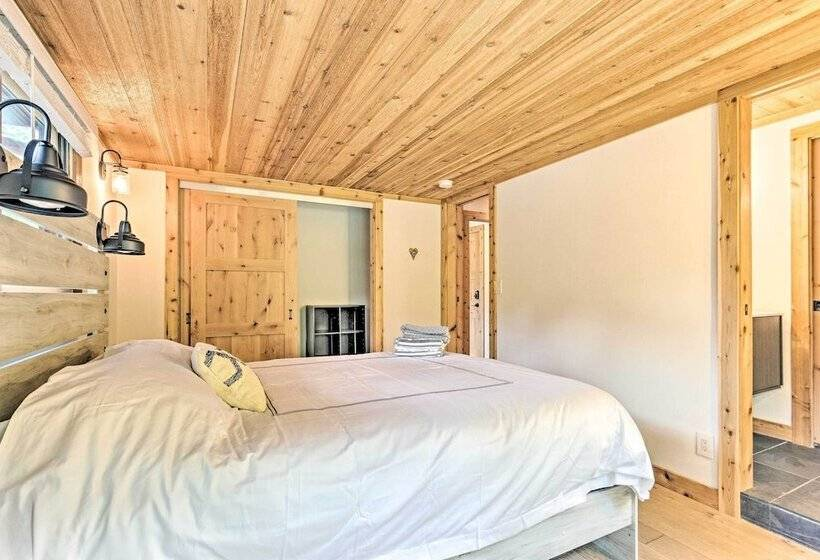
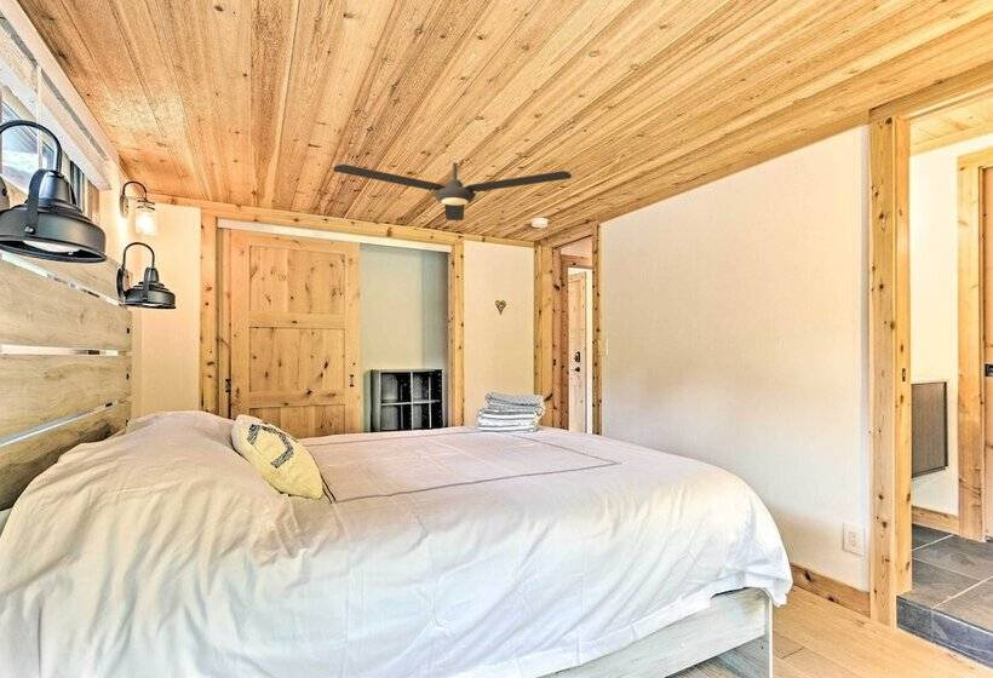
+ ceiling fan (454, 190)
